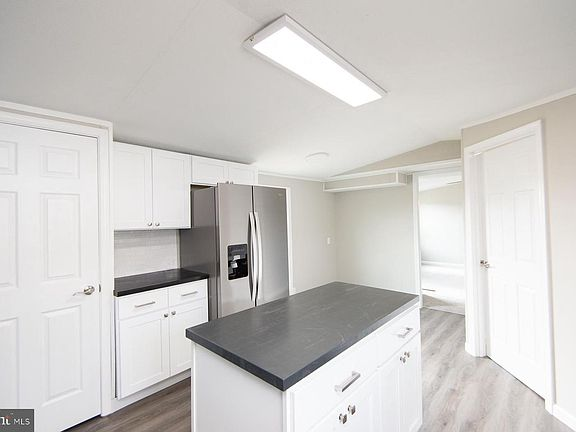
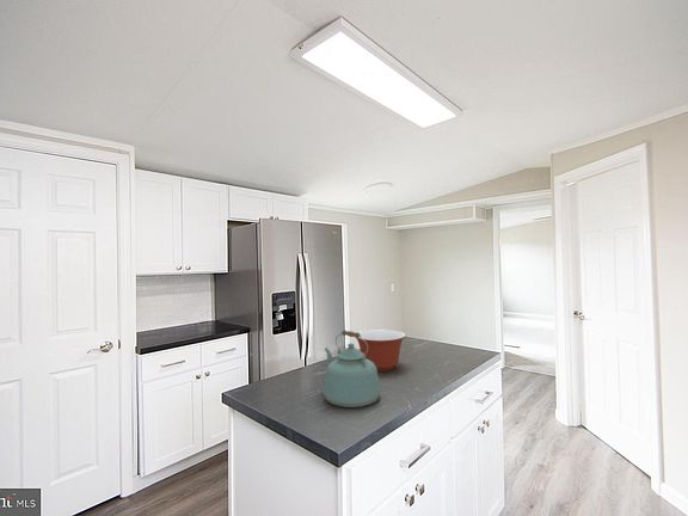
+ kettle (346, 363)
+ mixing bowl (380, 350)
